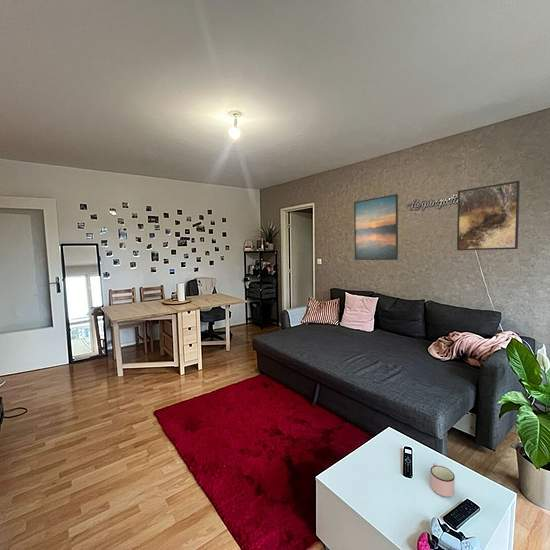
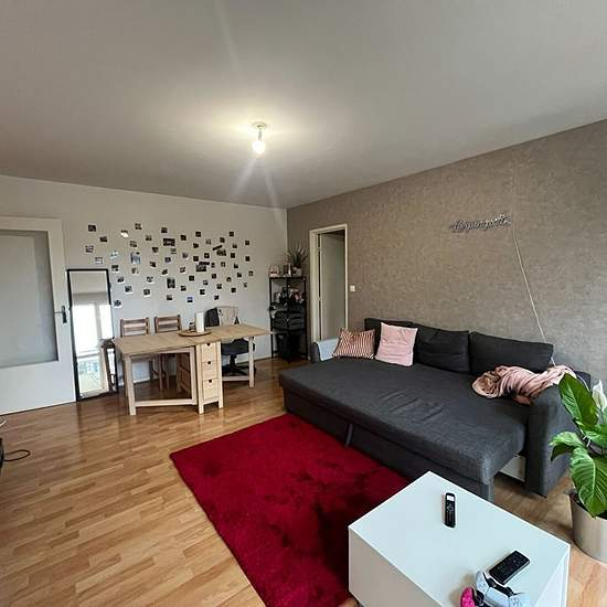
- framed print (486, 218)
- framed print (374, 229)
- mug (440, 478)
